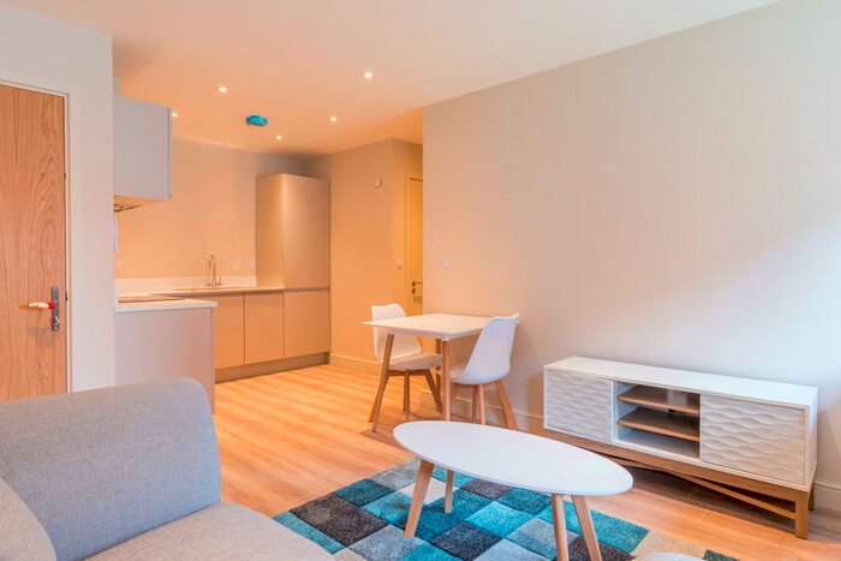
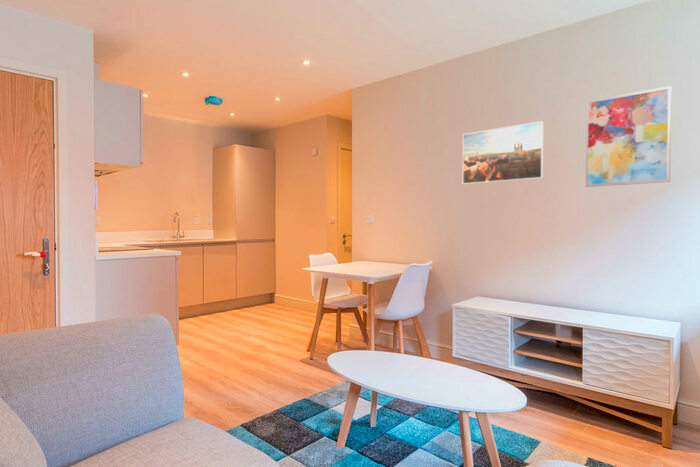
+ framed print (500, 154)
+ wall art (626, 139)
